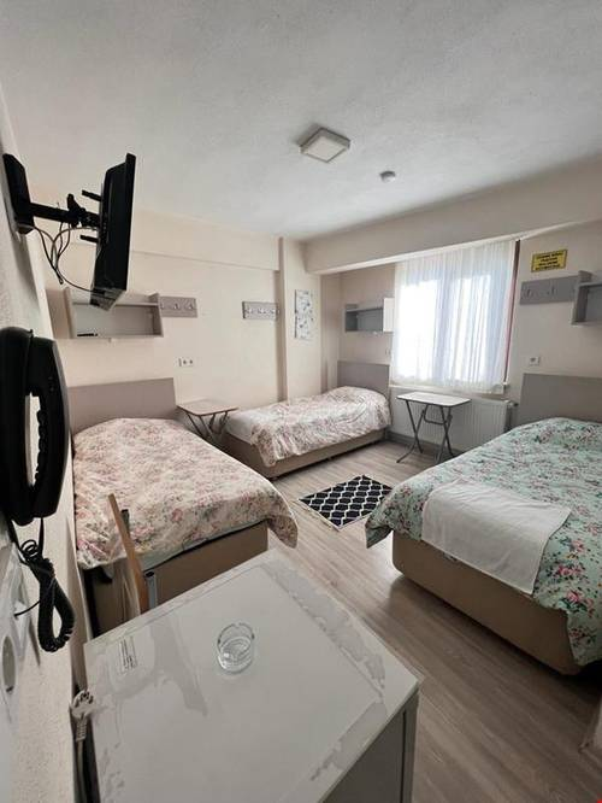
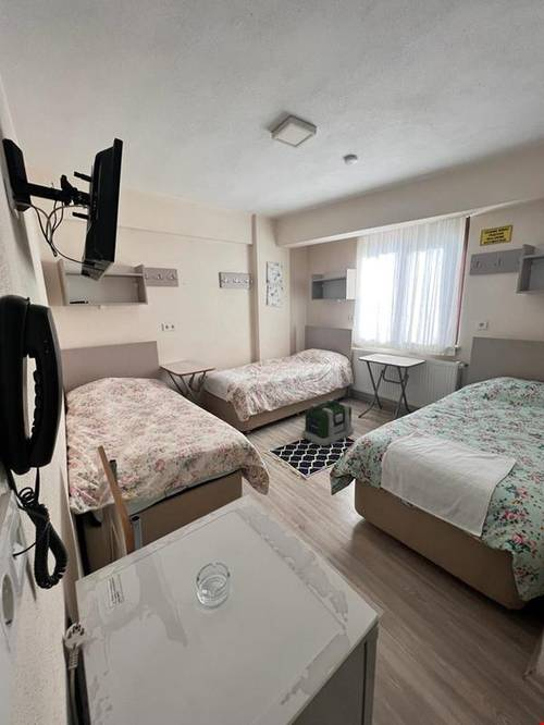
+ luggage (327, 419)
